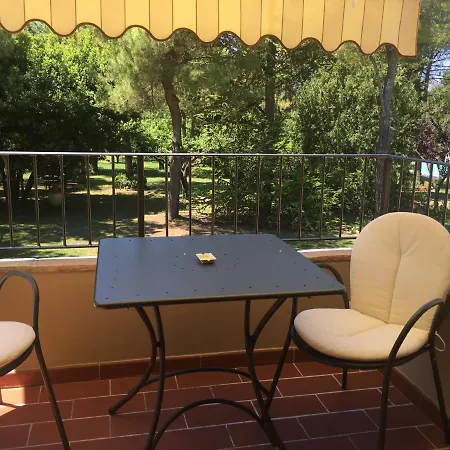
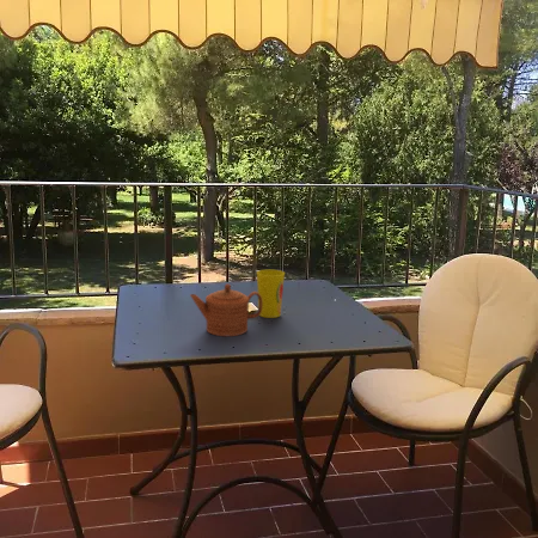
+ cup (269, 293)
+ teapot (226, 306)
